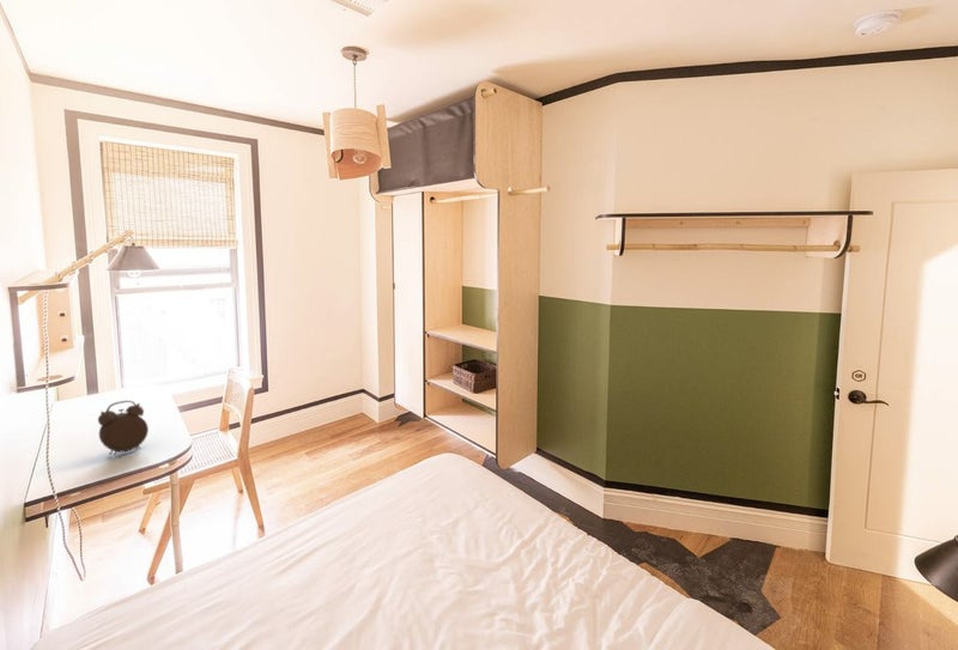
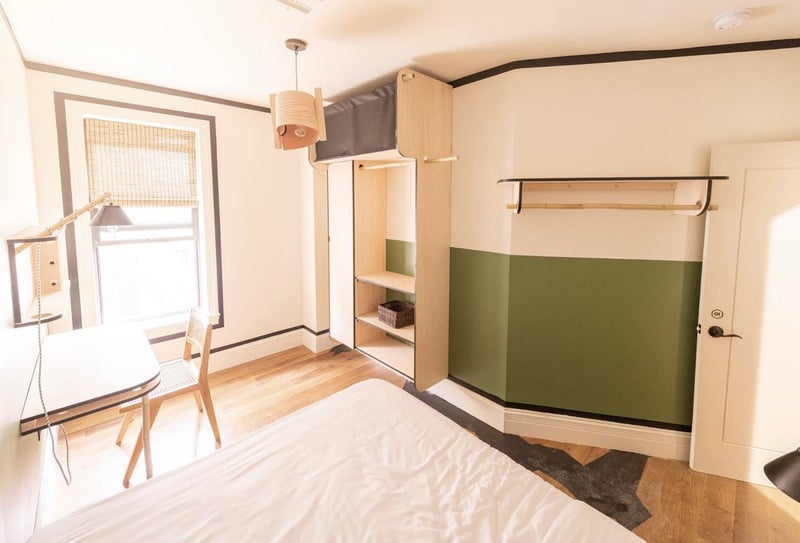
- alarm clock (122, 426)
